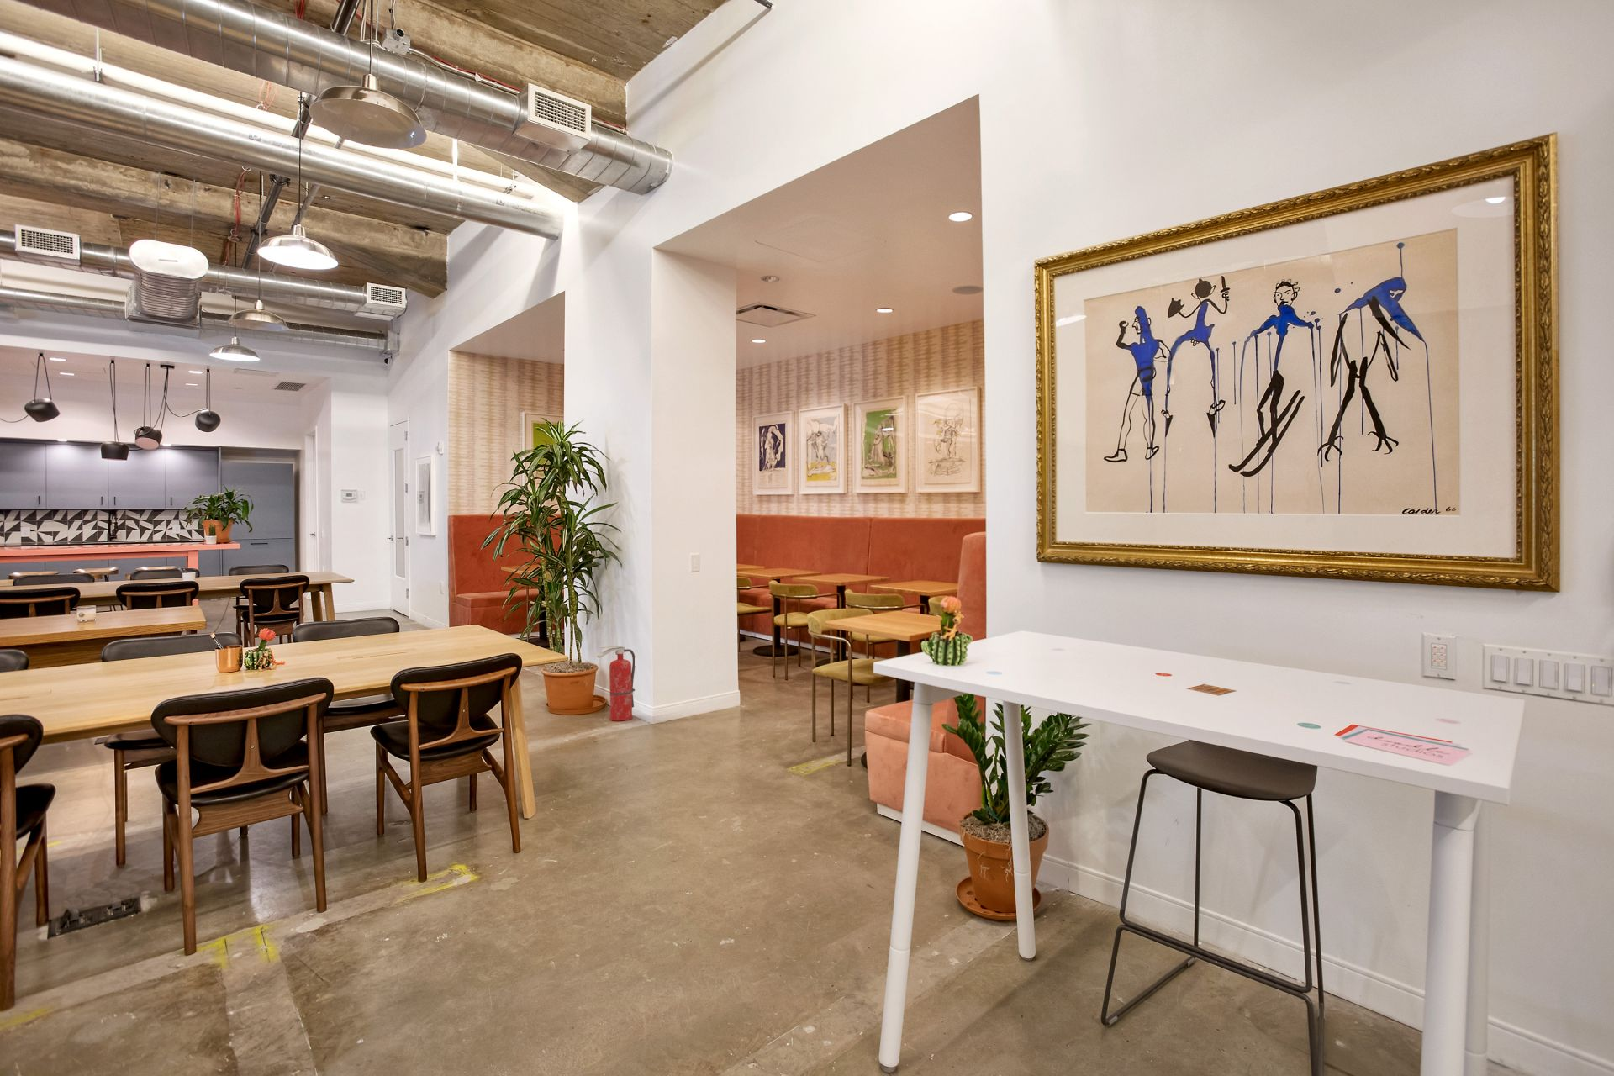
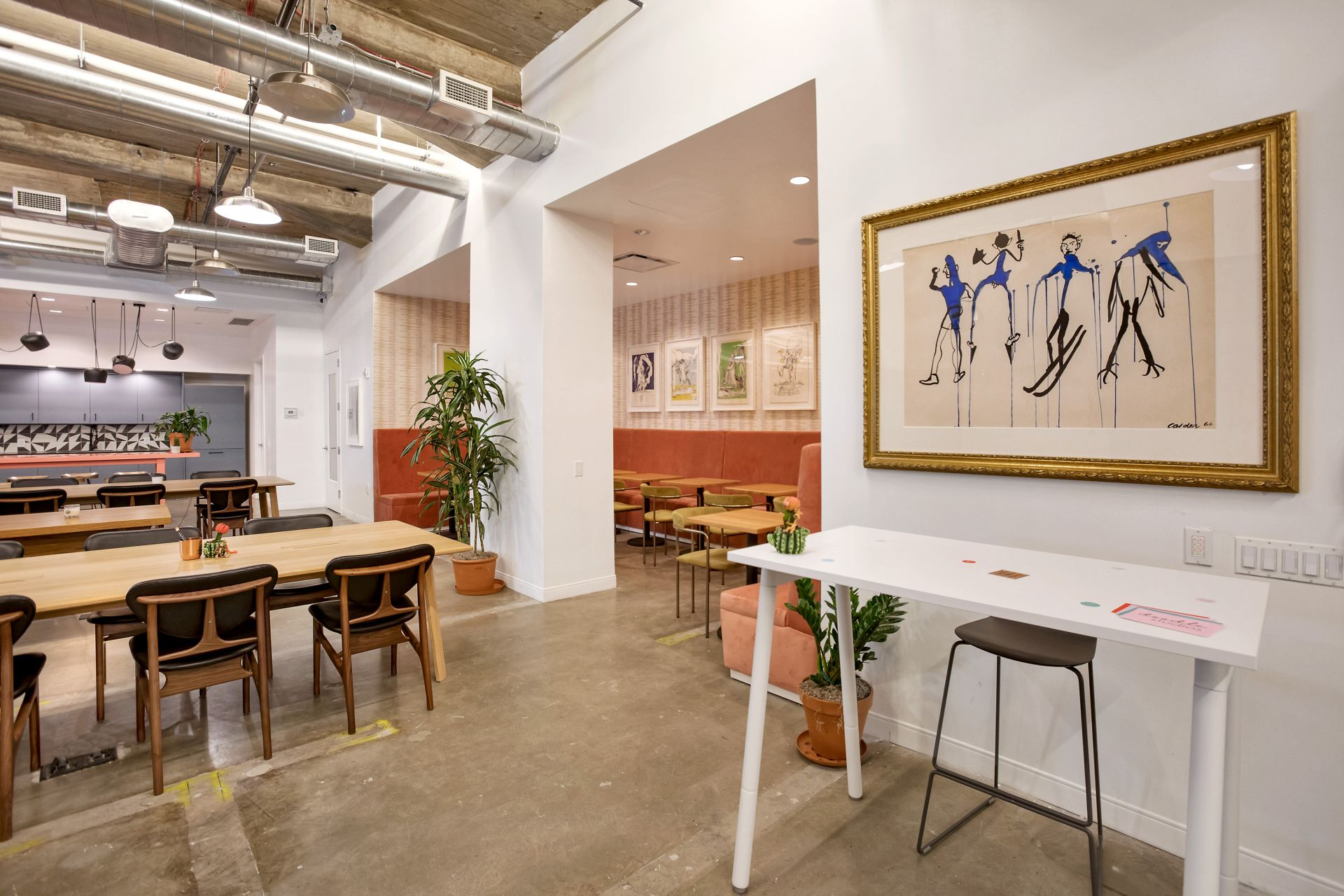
- fire extinguisher (617, 682)
